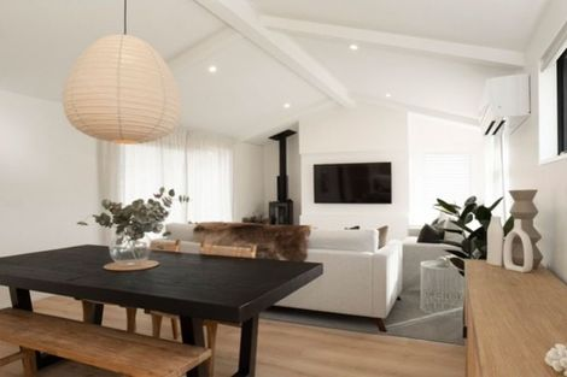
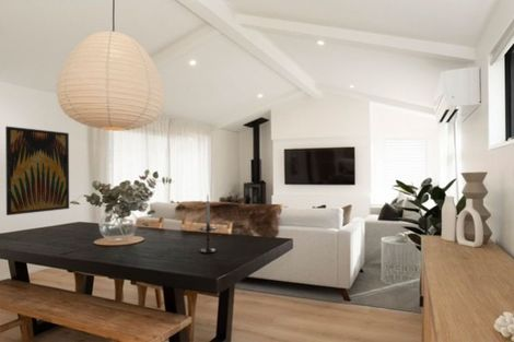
+ candlestick (208, 222)
+ wall art (39, 170)
